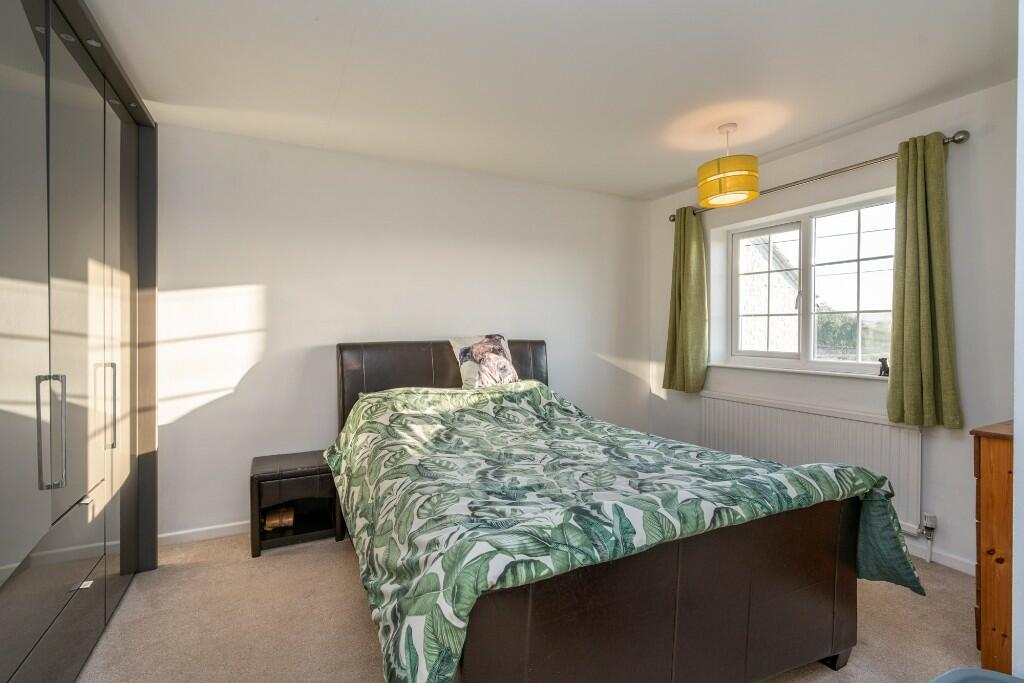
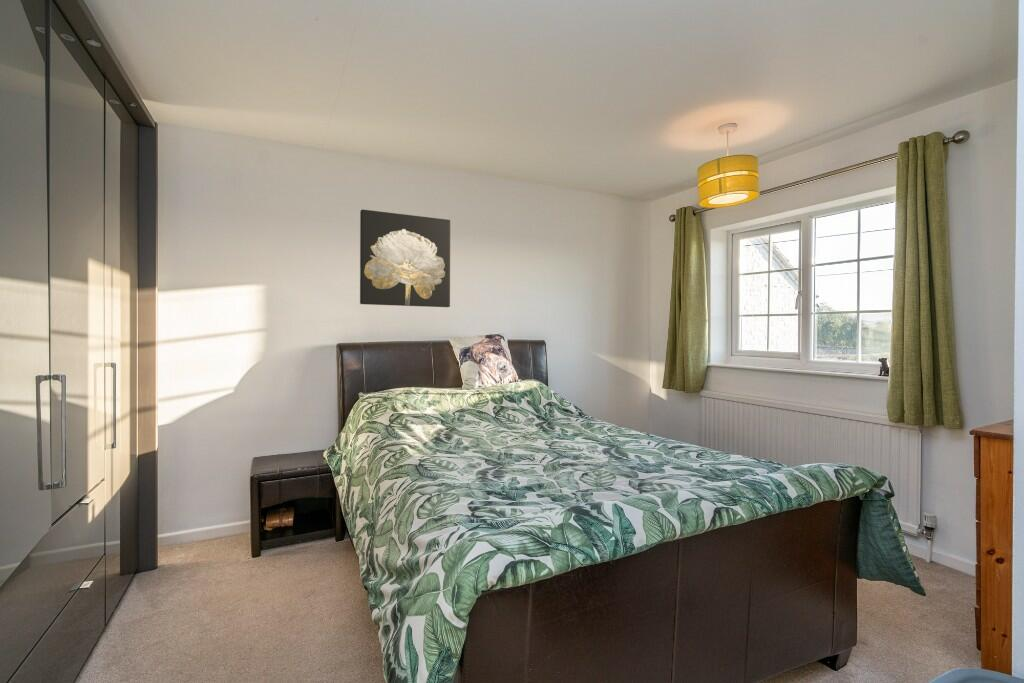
+ wall art (406, 260)
